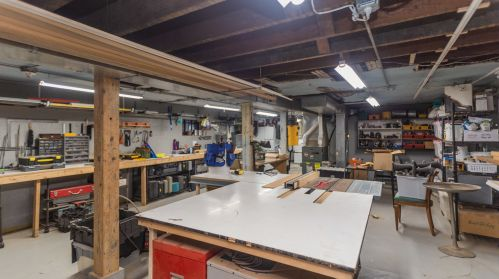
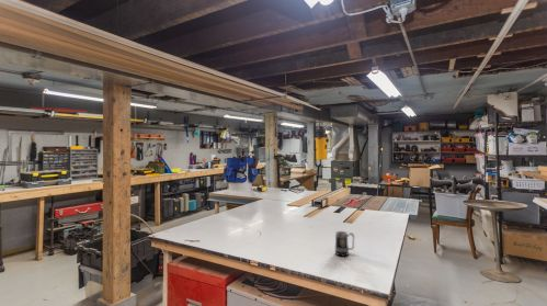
+ mug (344, 242)
